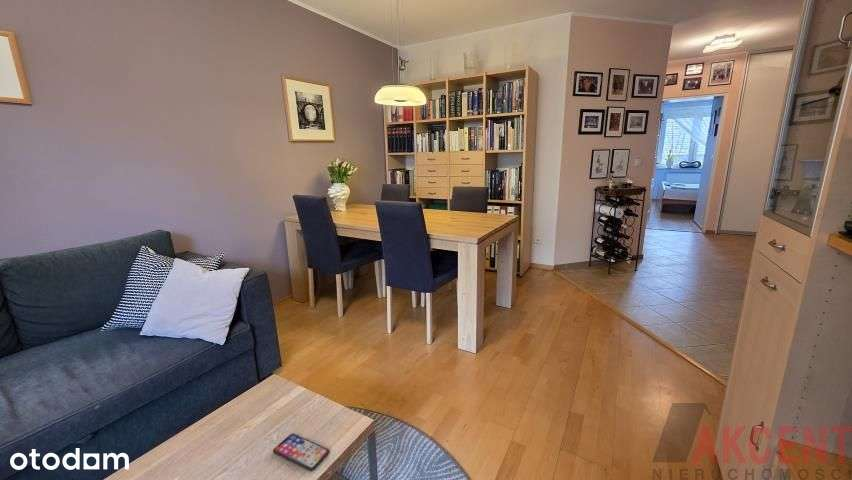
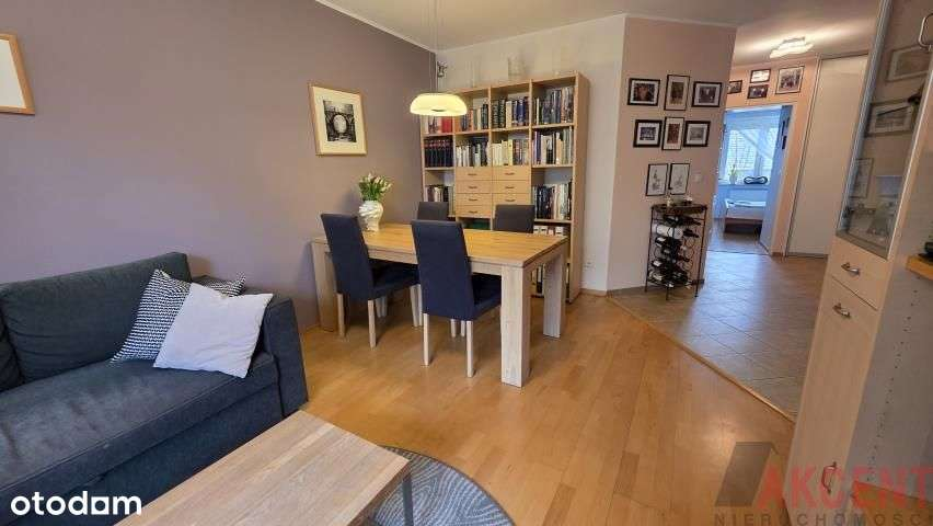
- smartphone (301, 451)
